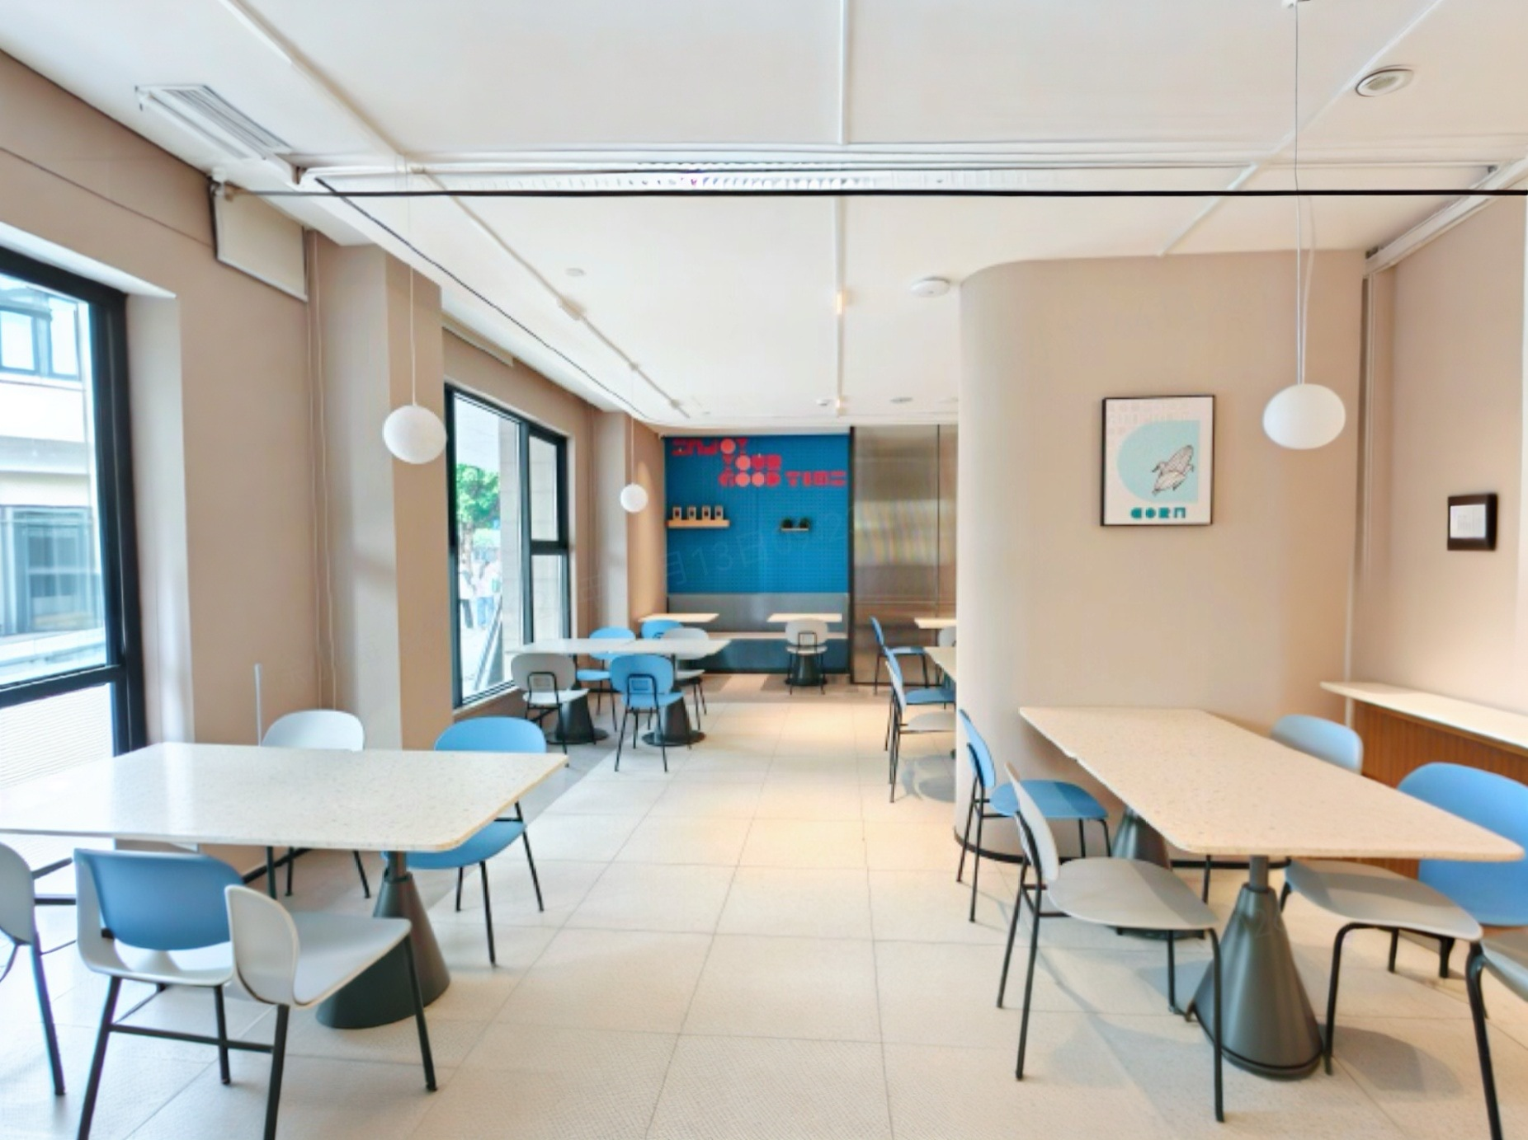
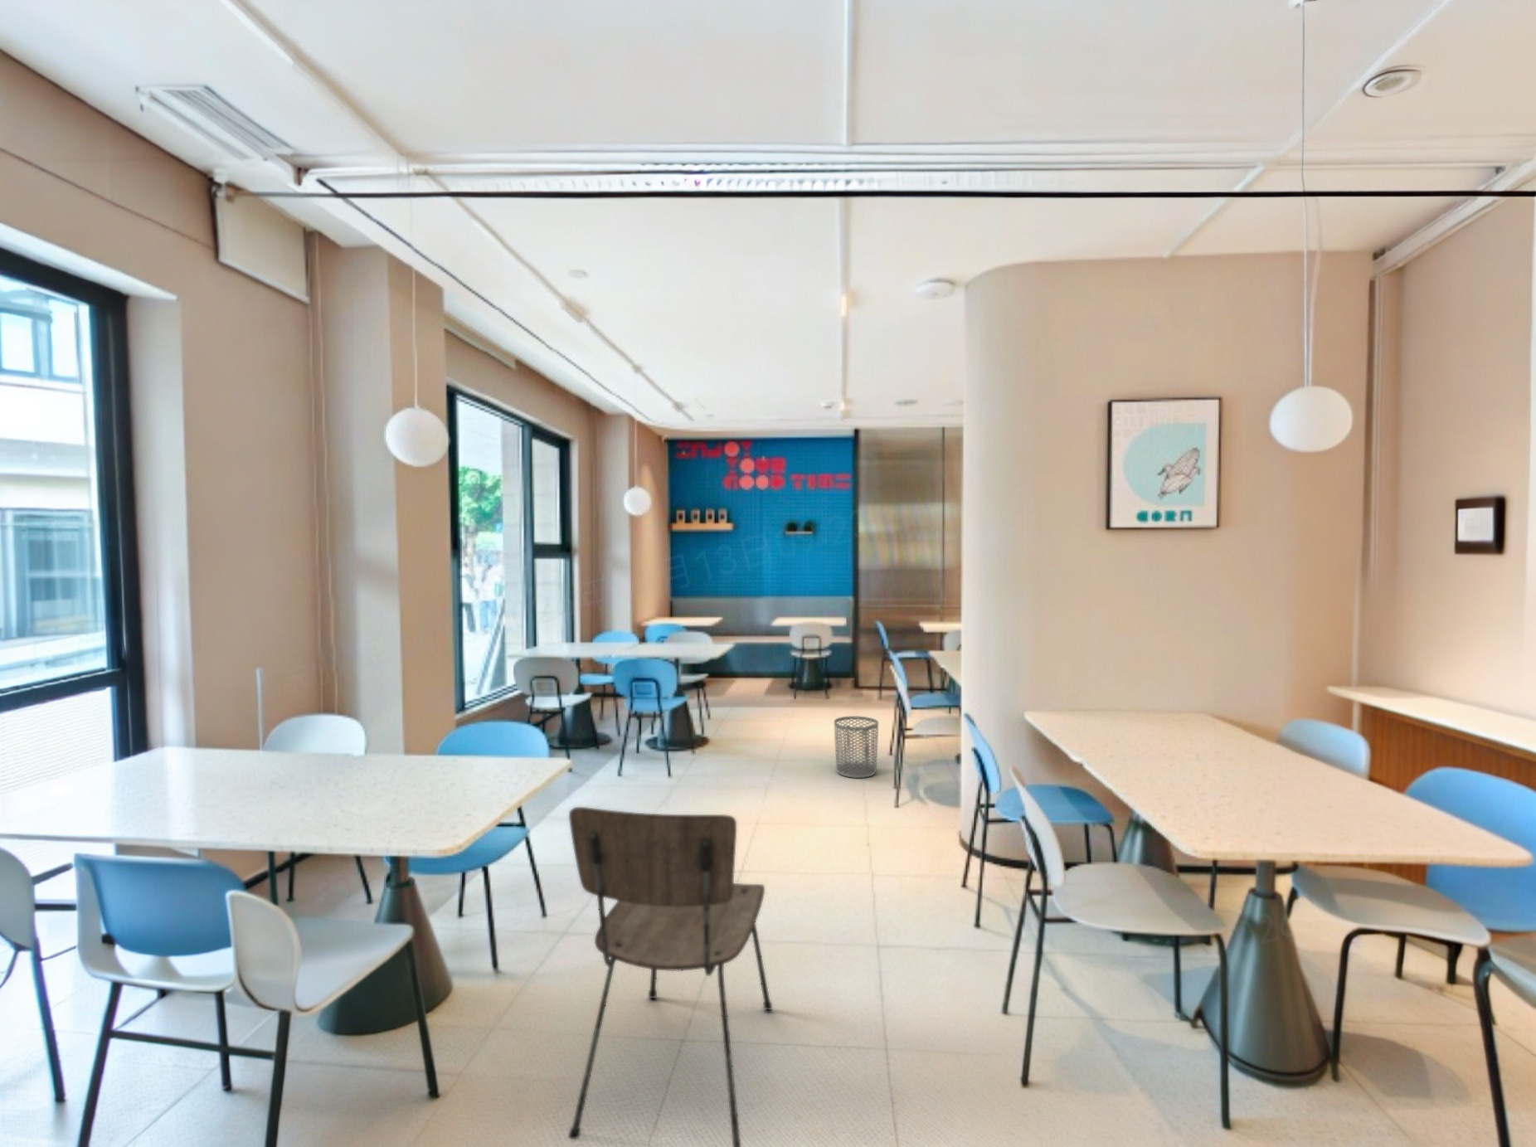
+ waste bin (855, 747)
+ dining chair (683, 922)
